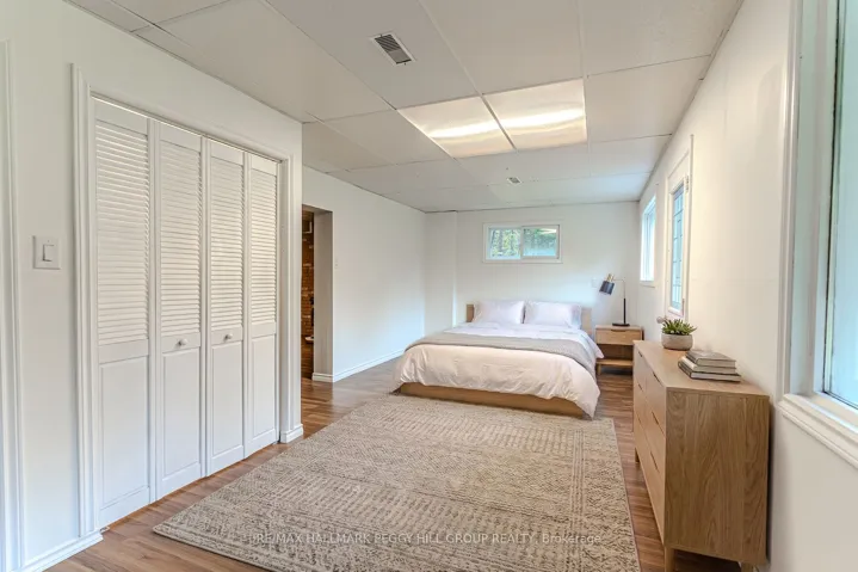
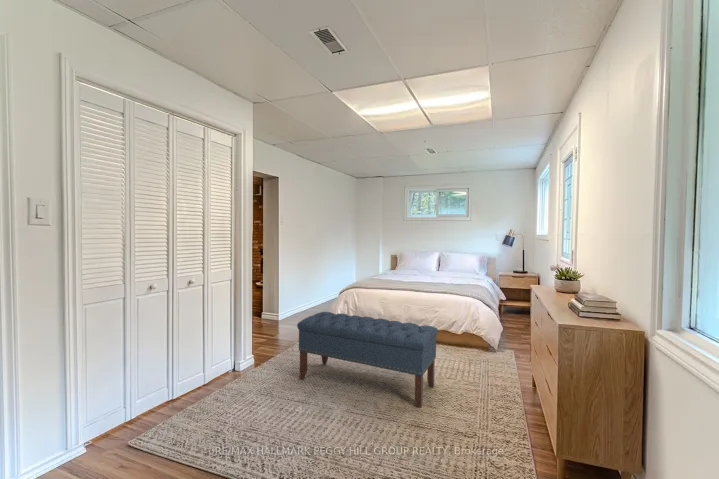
+ bench (365, 351)
